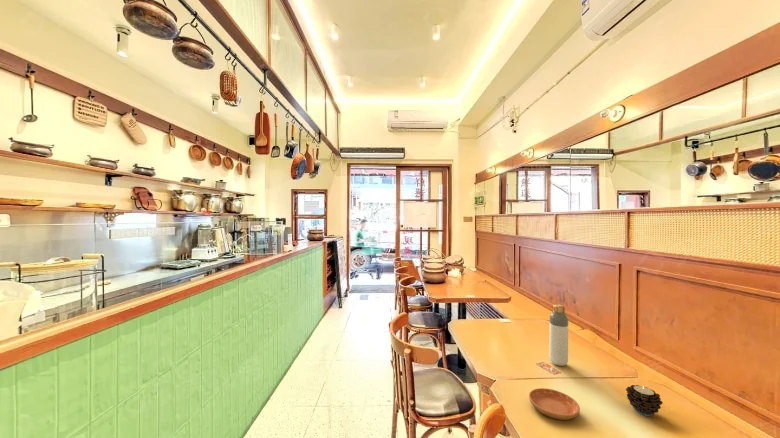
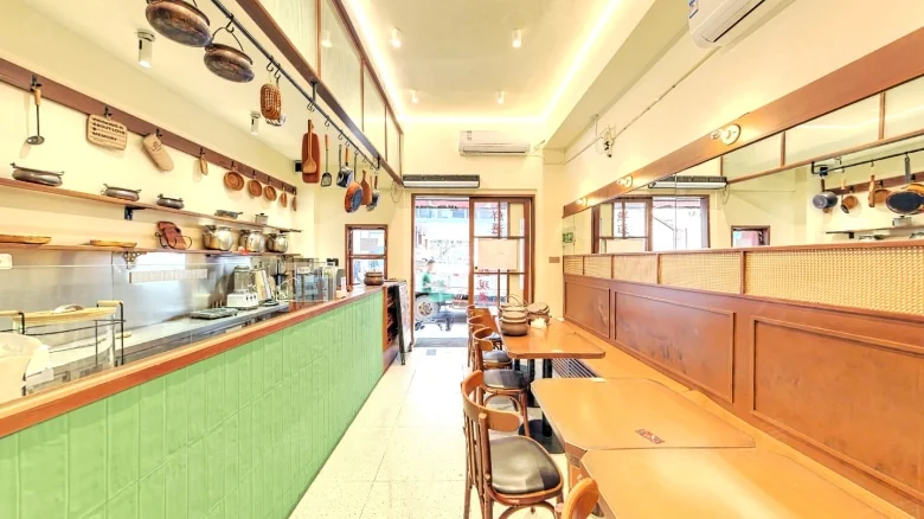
- candle (643, 398)
- bottle (558, 334)
- saucer (553, 404)
